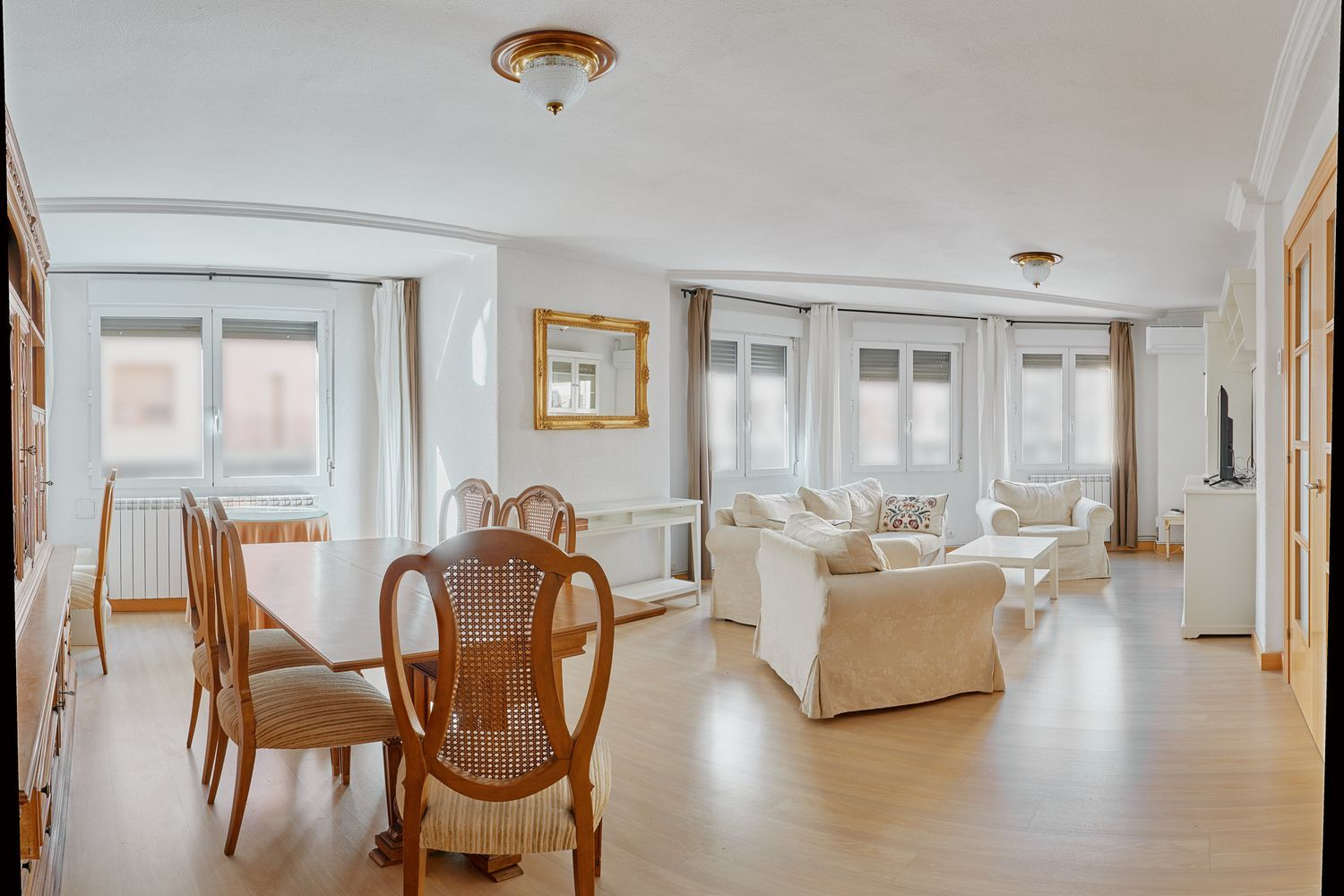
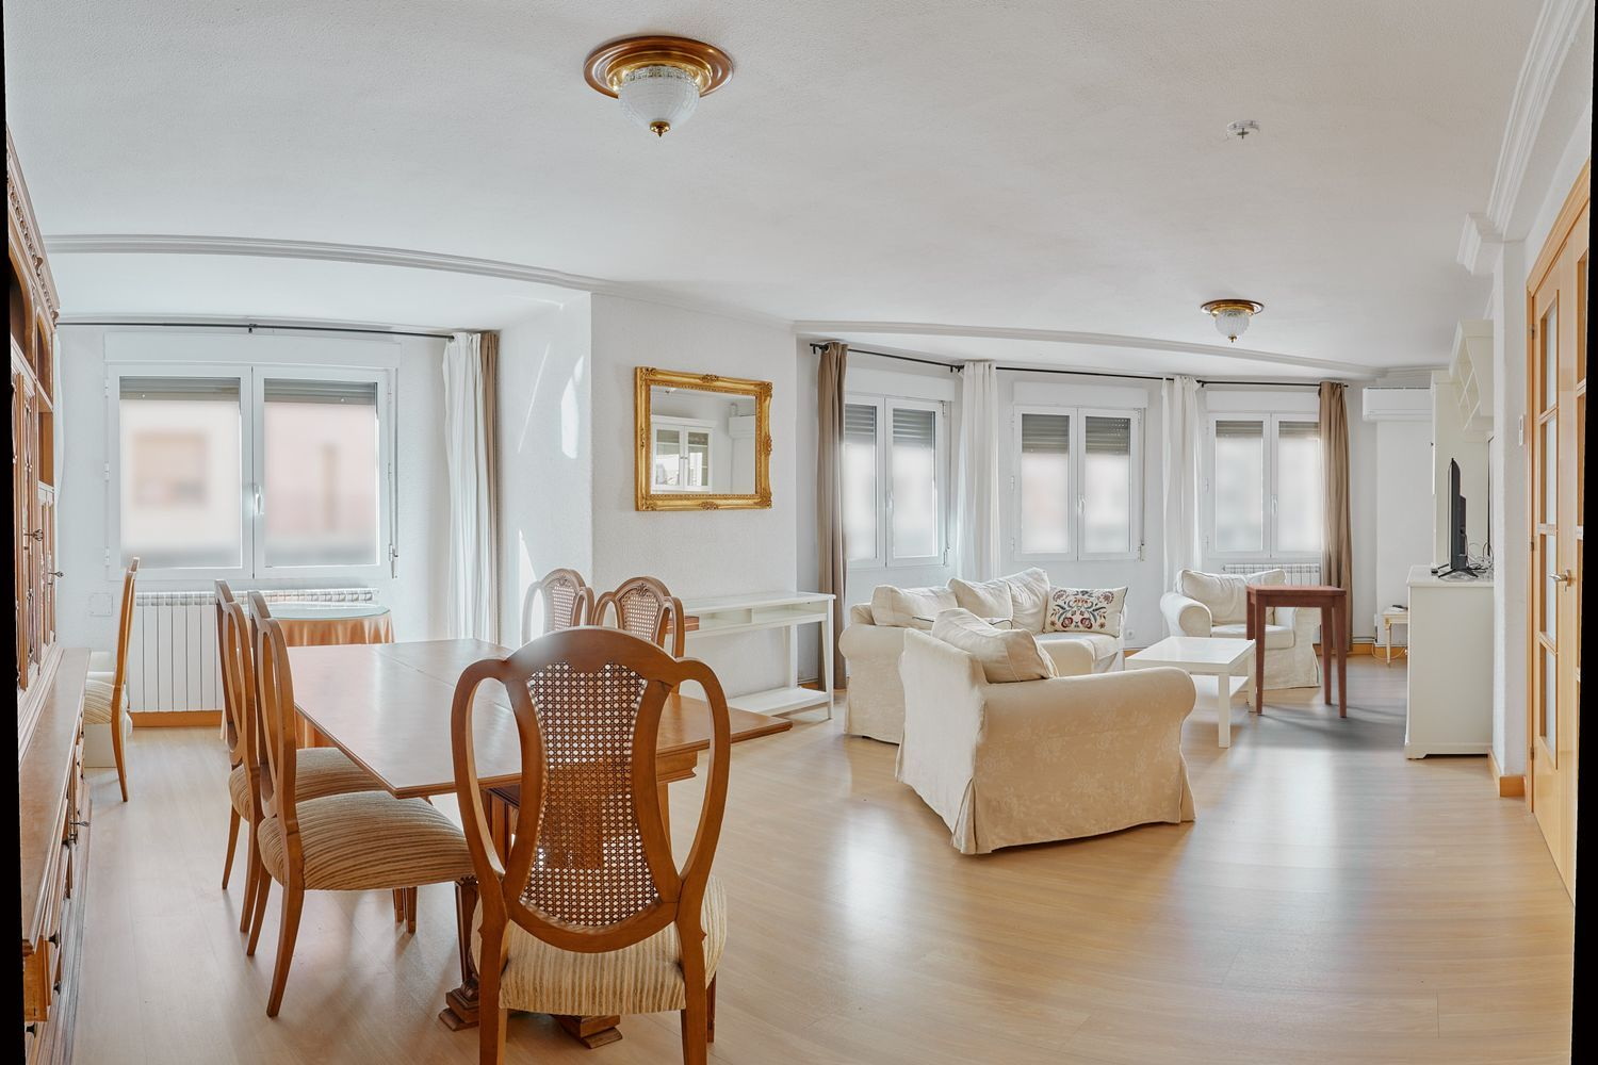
+ smoke detector (1241, 128)
+ side table (1322, 648)
